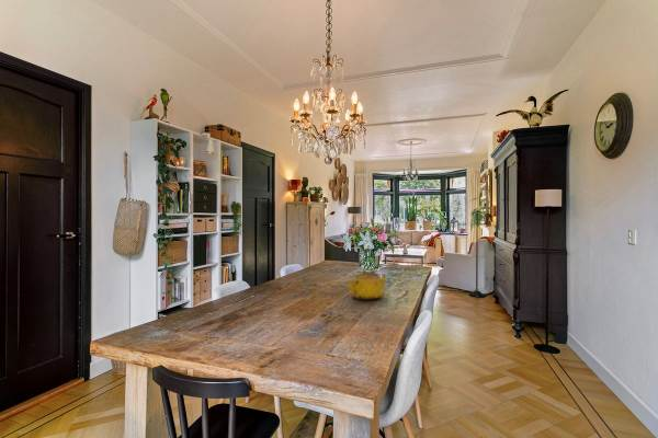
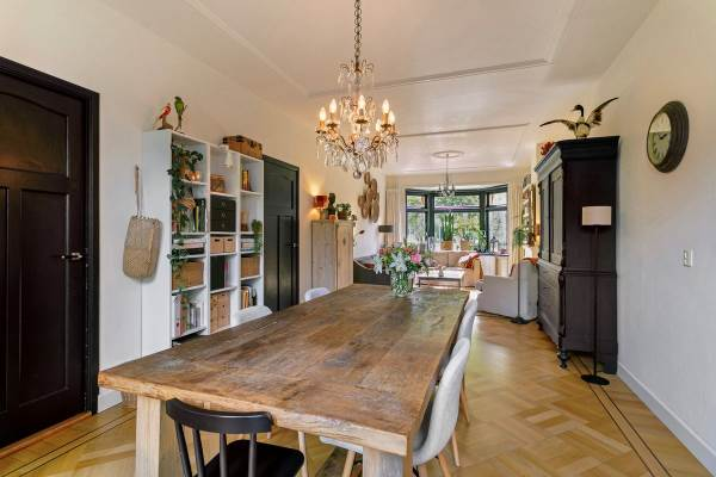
- teapot (368, 284)
